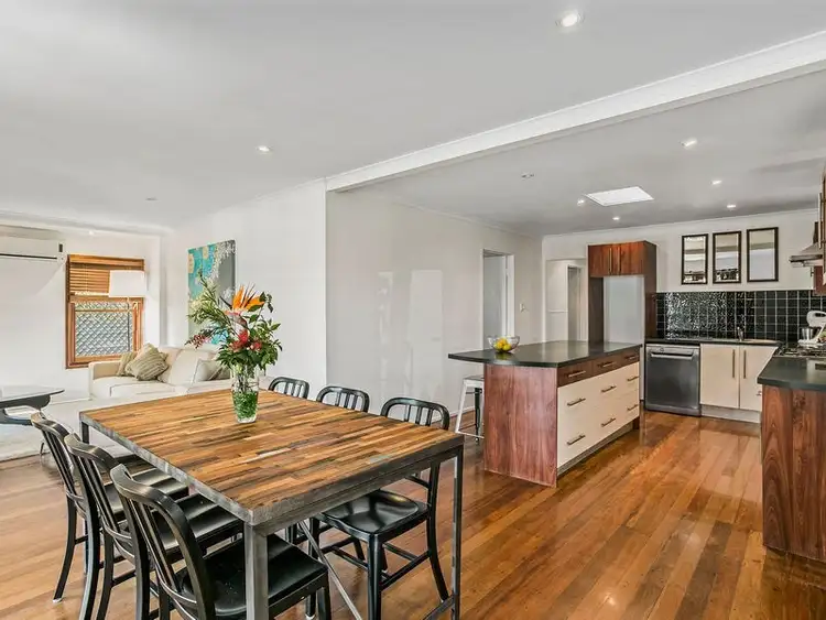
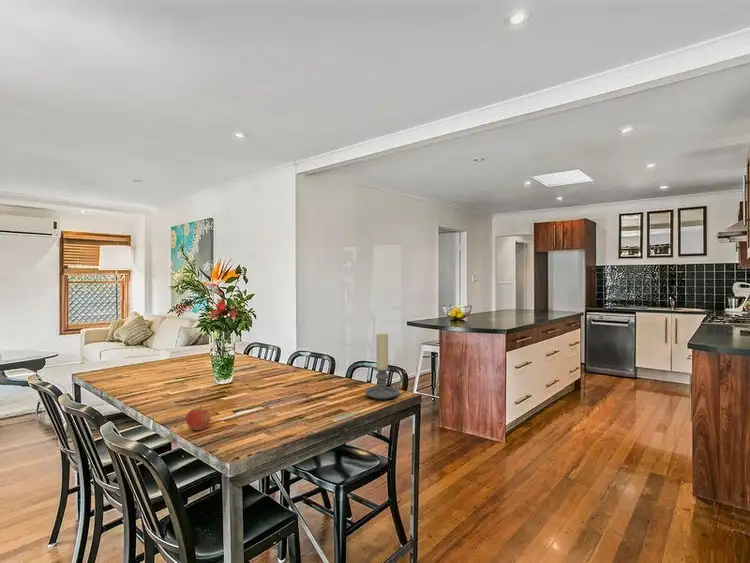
+ apple (198, 417)
+ candle holder (384, 364)
